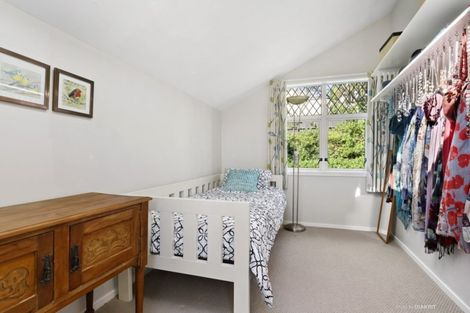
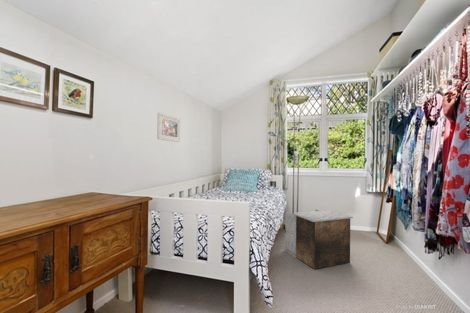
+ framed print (169, 128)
+ nightstand (315, 234)
